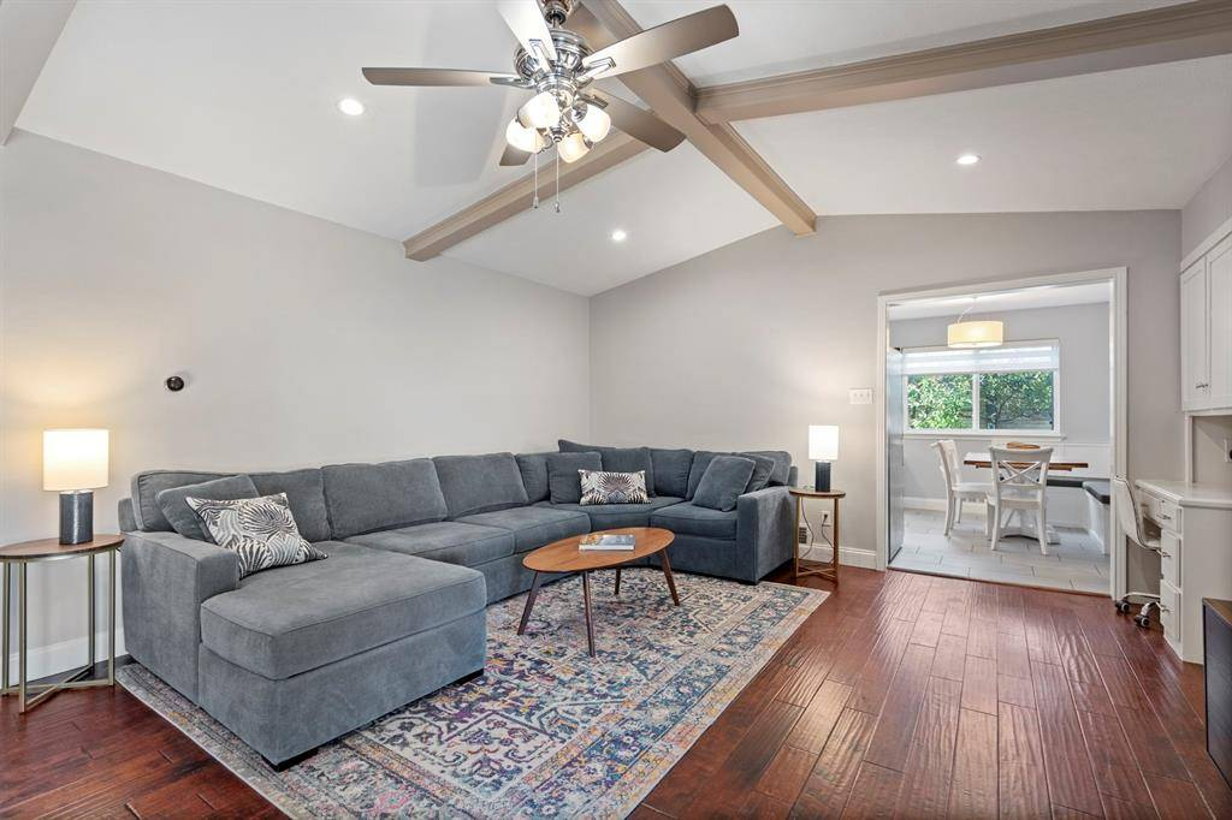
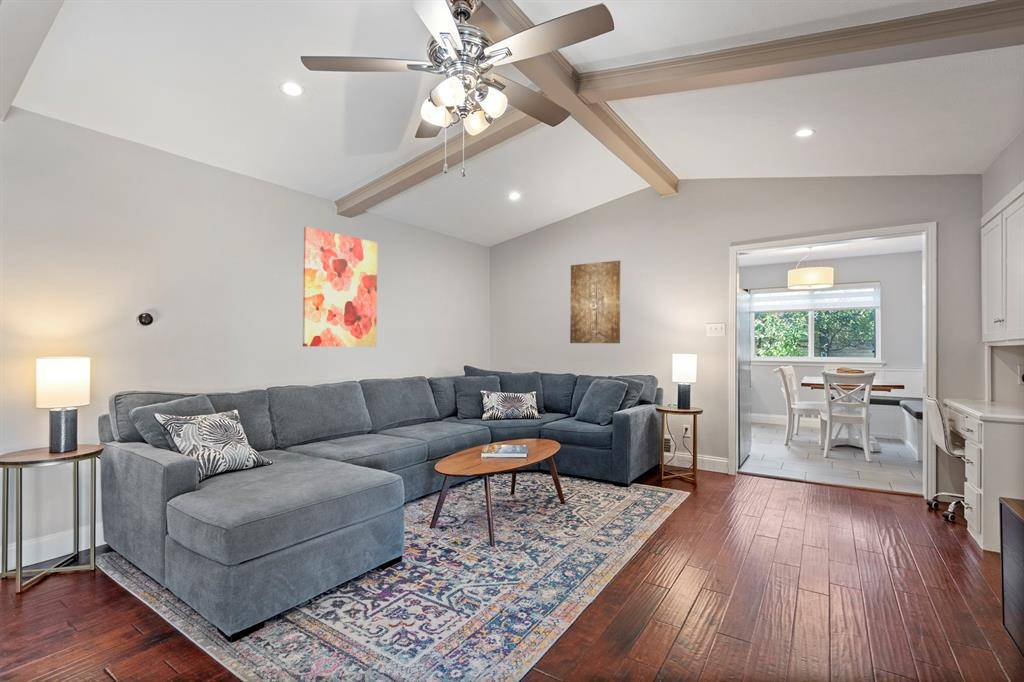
+ wall art (342, 290)
+ wall art (594, 303)
